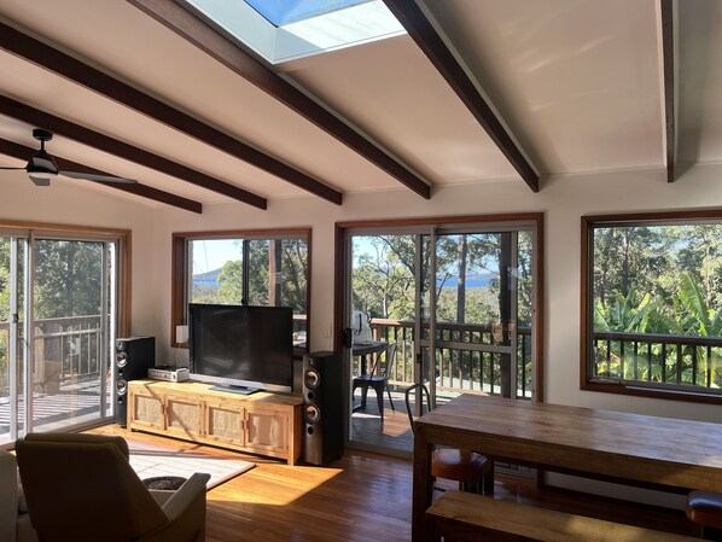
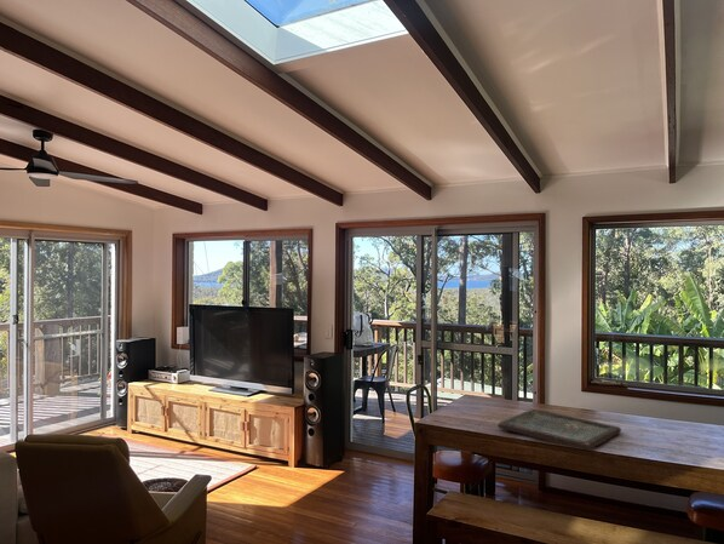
+ board game (558, 426)
